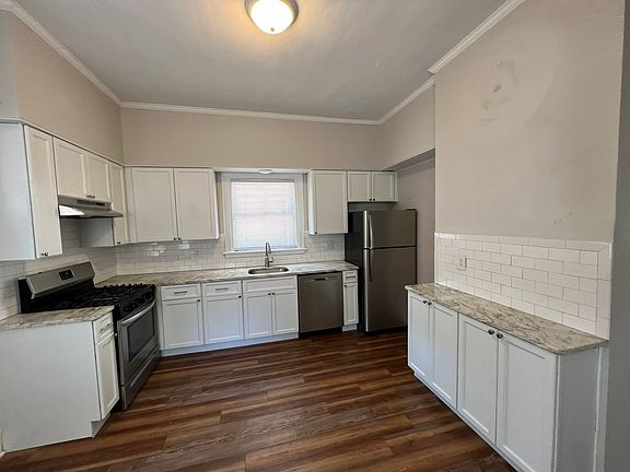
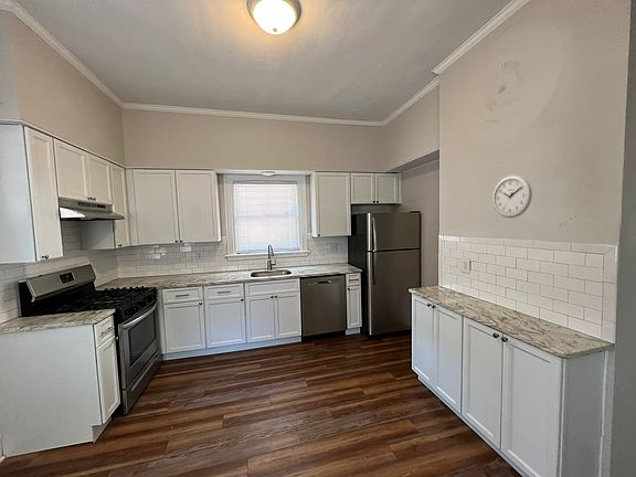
+ wall clock (510, 197)
